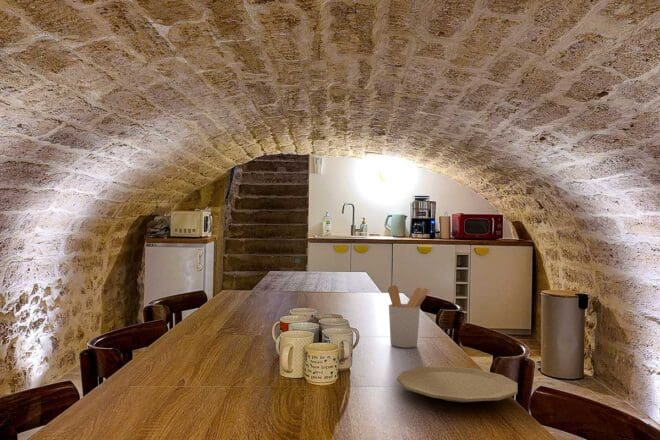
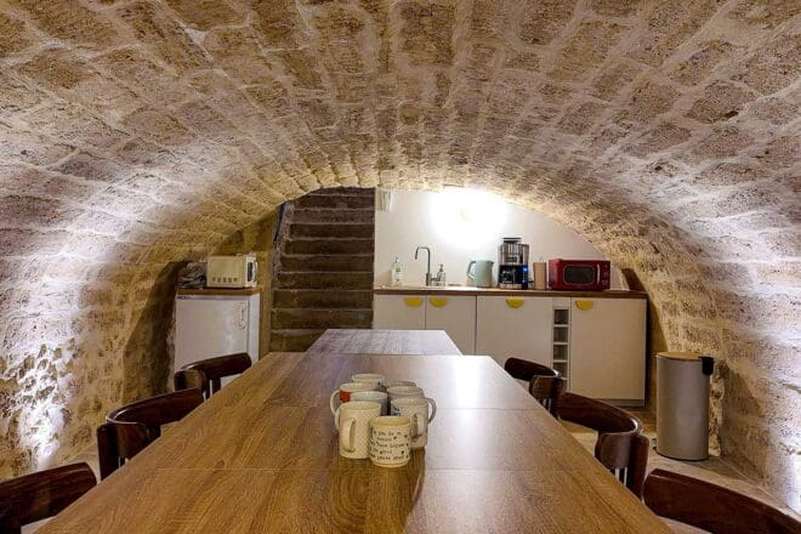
- plate (456, 387)
- utensil holder (409, 314)
